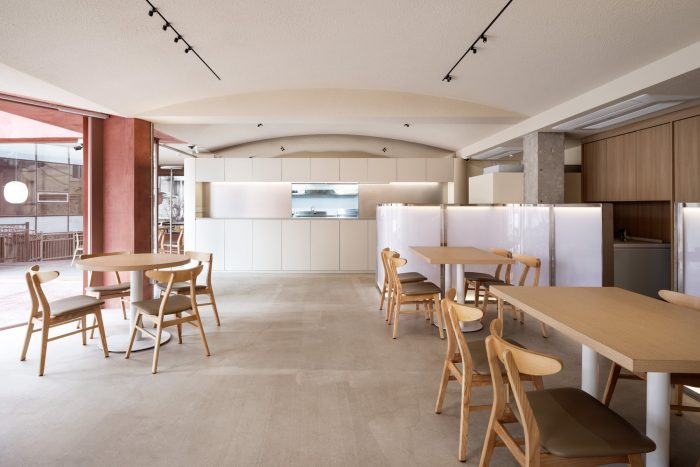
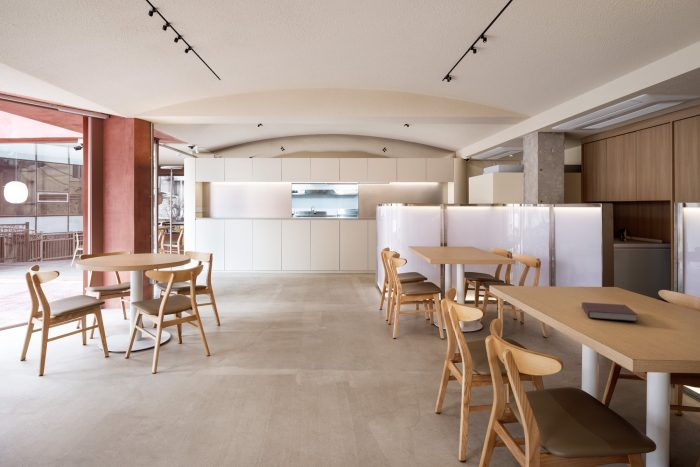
+ notebook (607, 311)
